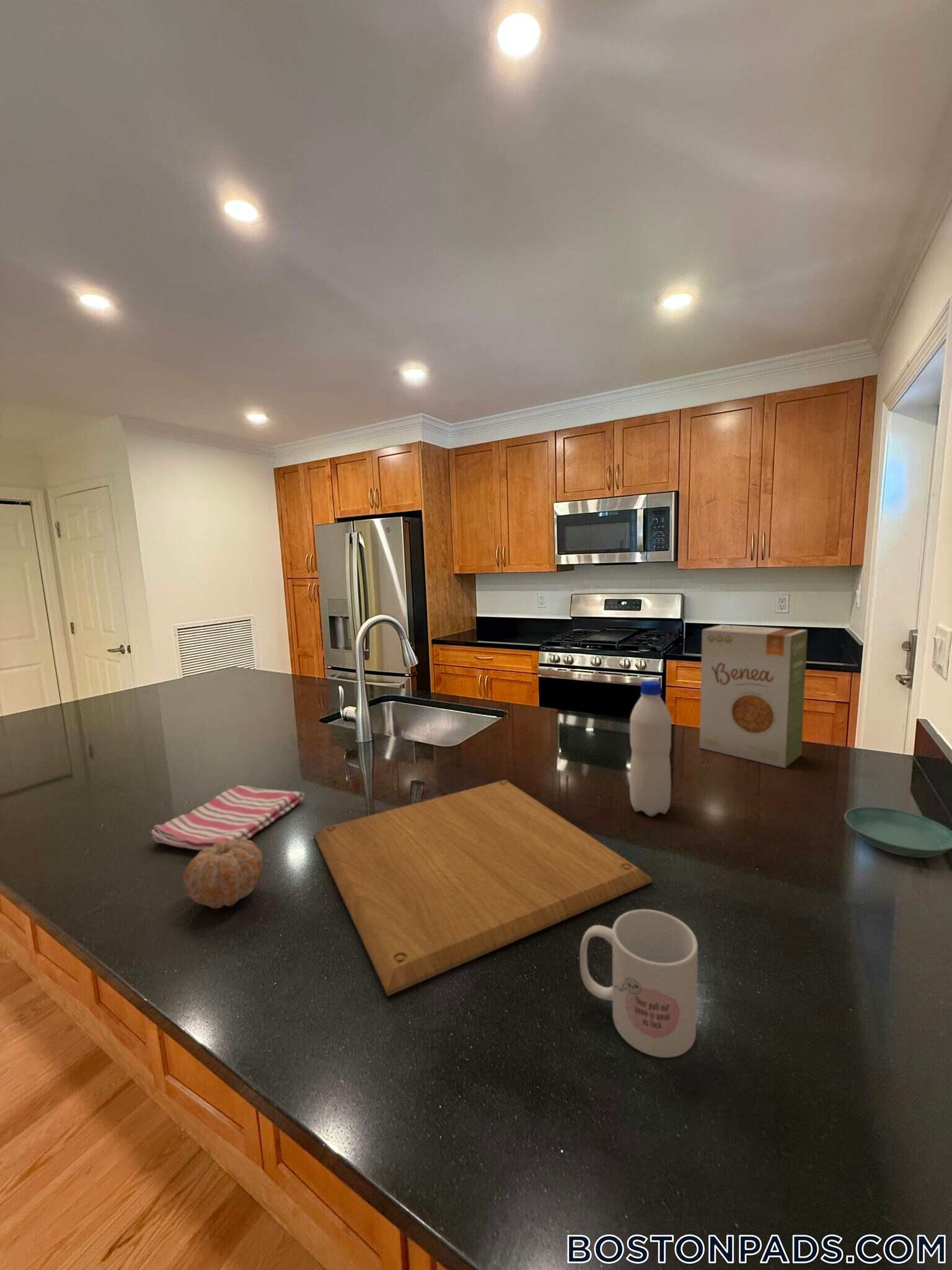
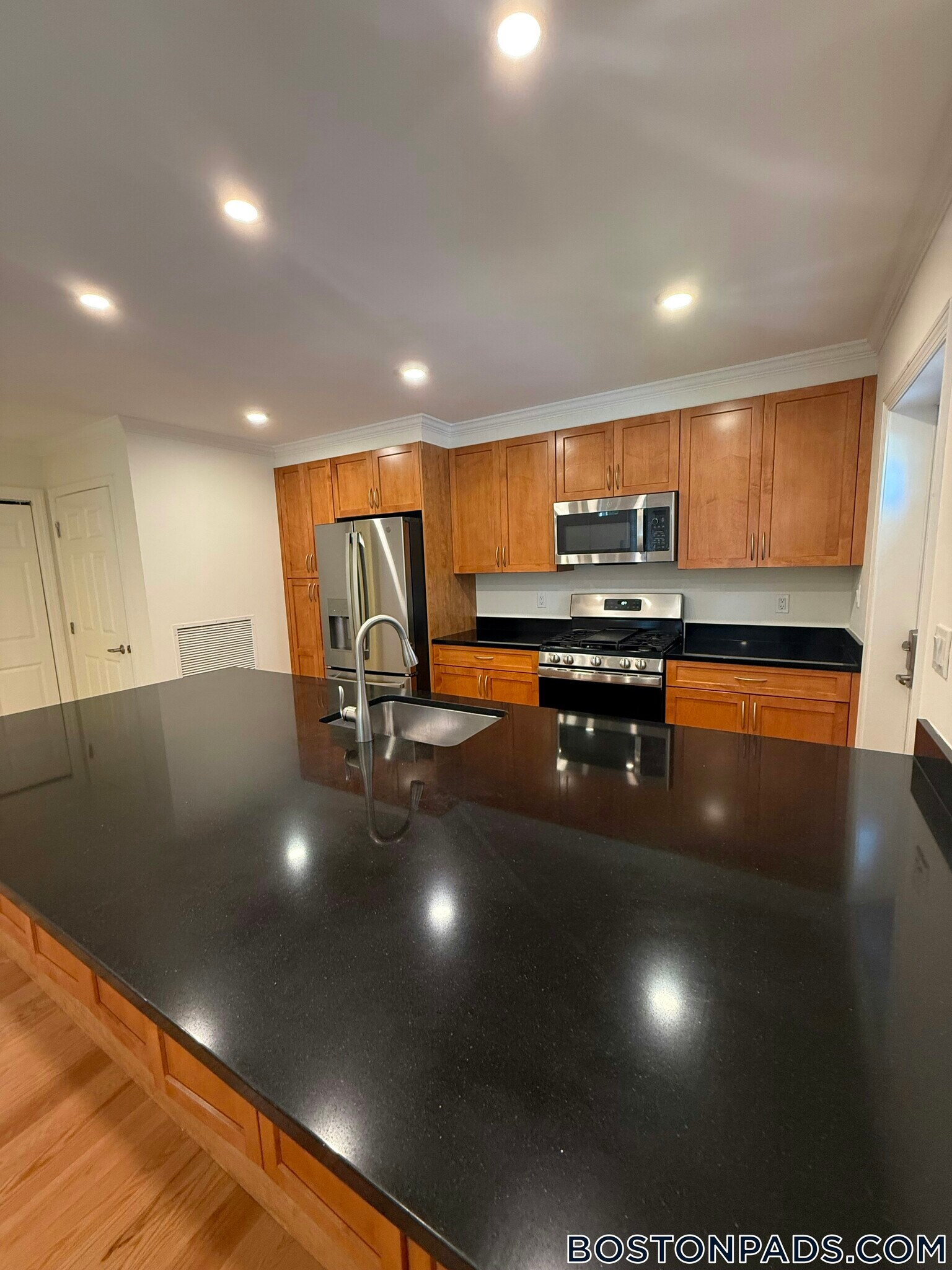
- water bottle (650, 747)
- mug (635, 973)
- dish towel (234, 812)
- saucer (897, 833)
- fruit (225, 873)
- chopping board (466, 851)
- food box (751, 691)
